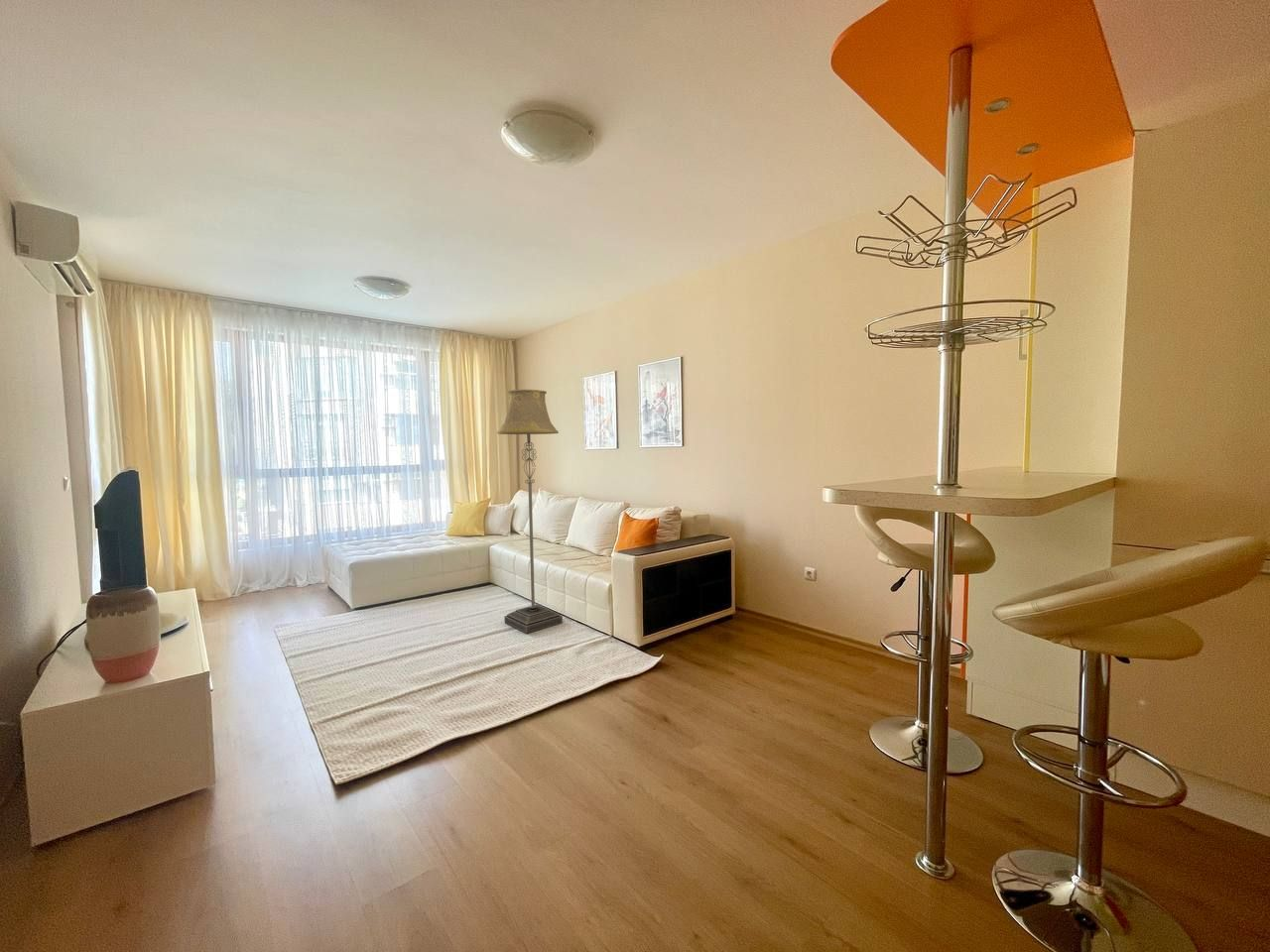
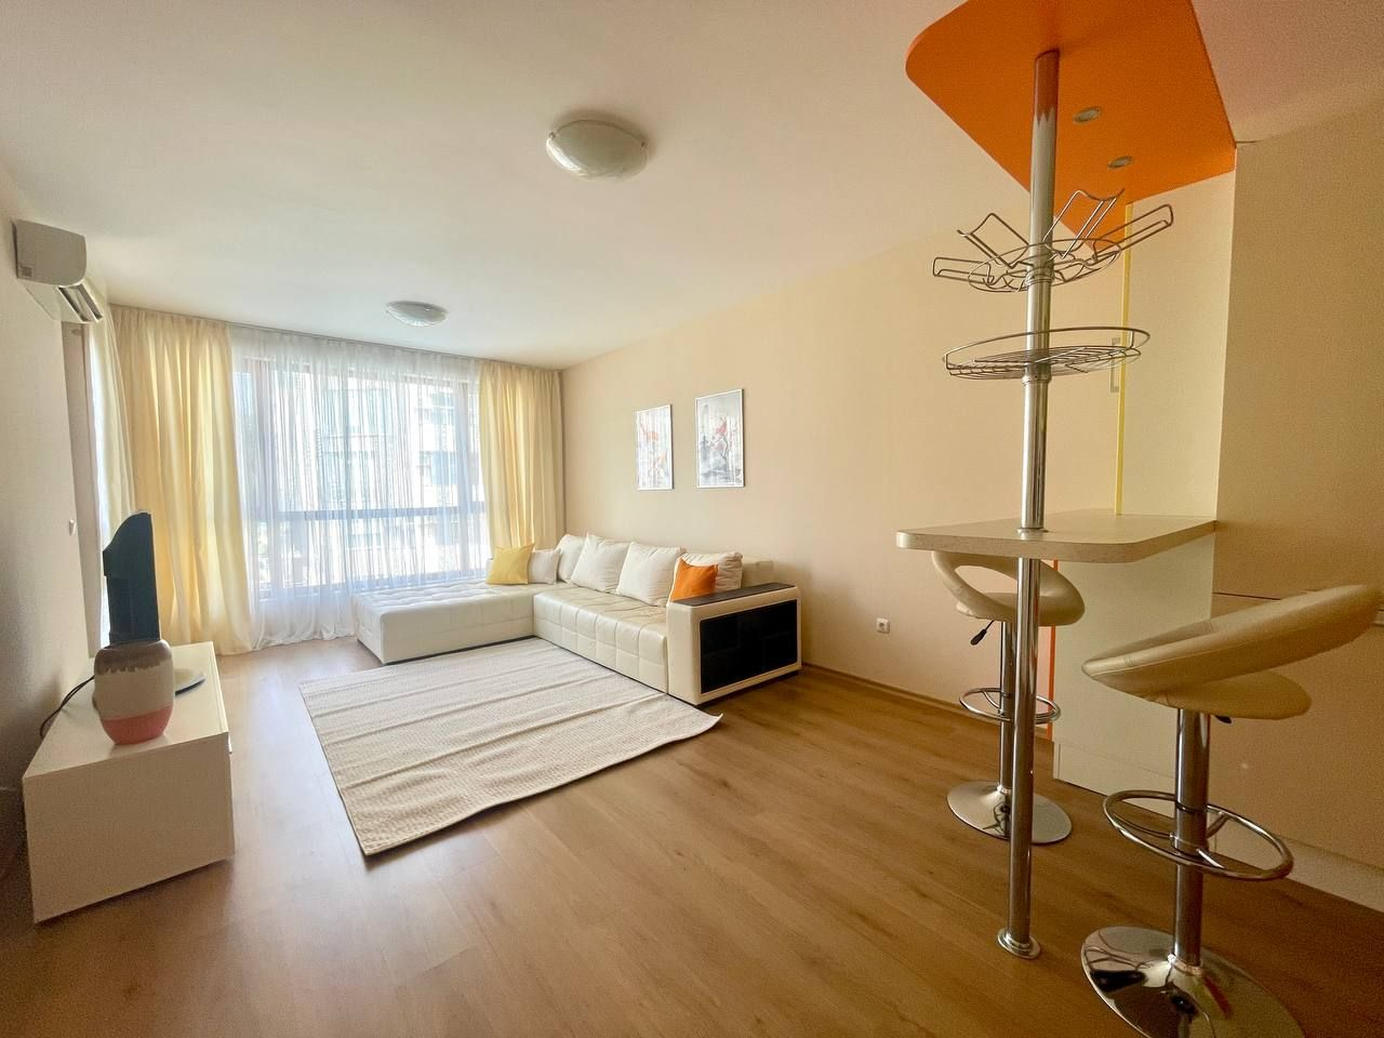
- floor lamp (530, 509)
